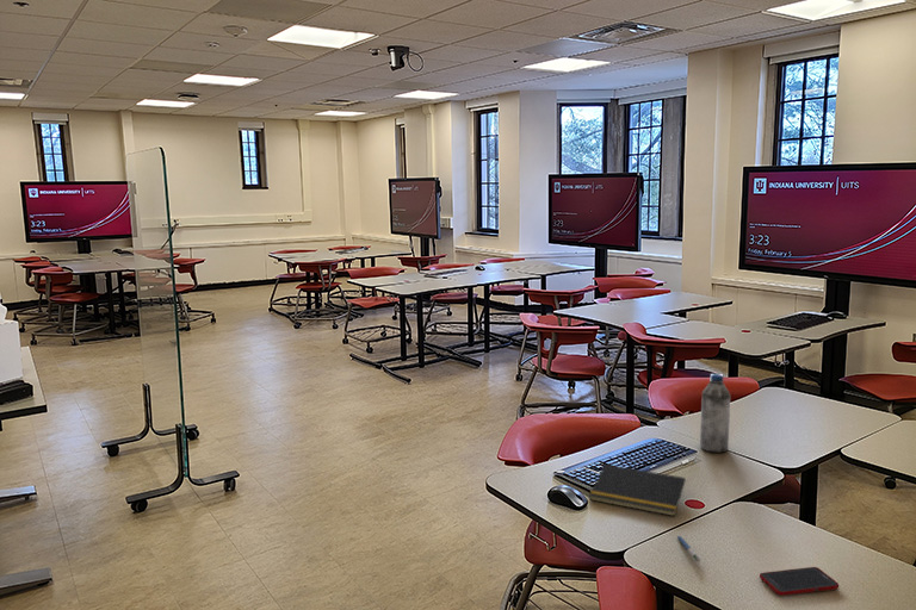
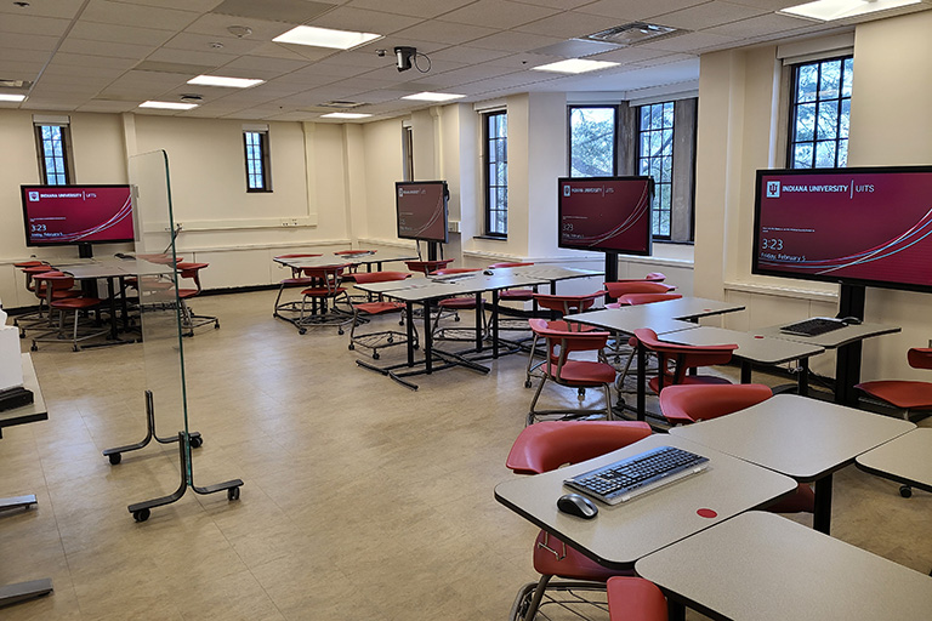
- pen (688, 547)
- notepad (637, 488)
- cell phone (798, 580)
- water bottle (714, 411)
